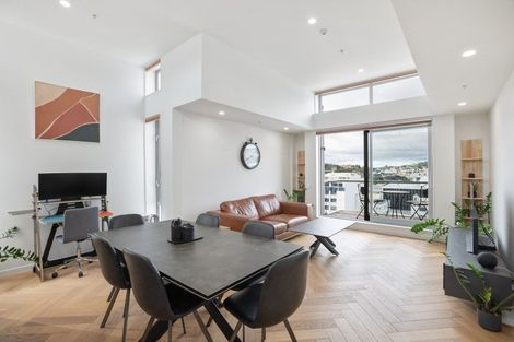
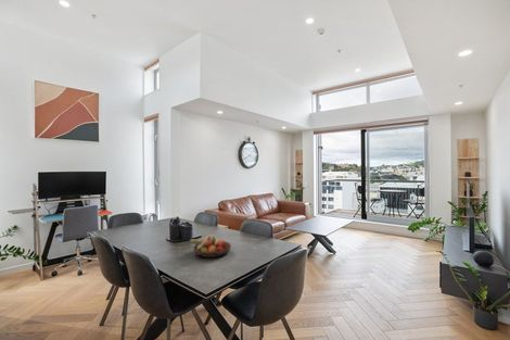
+ fruit bowl (212, 244)
